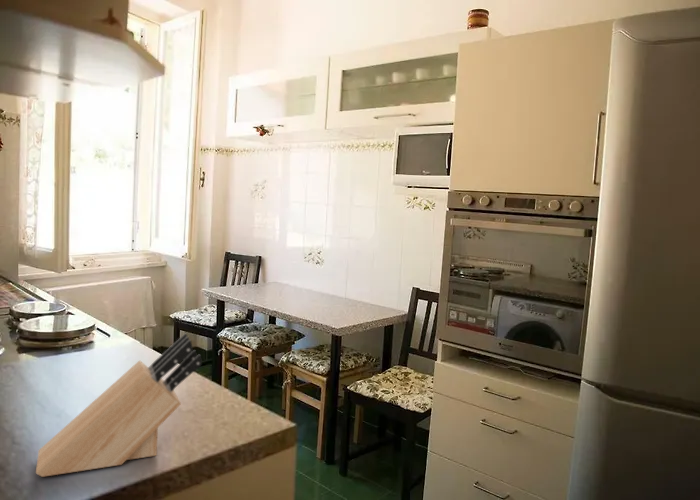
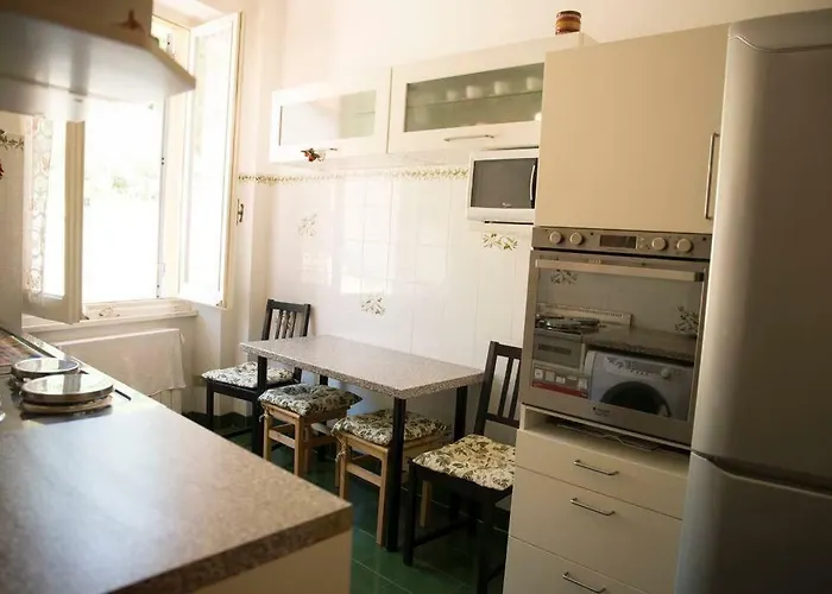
- knife block (123, 396)
